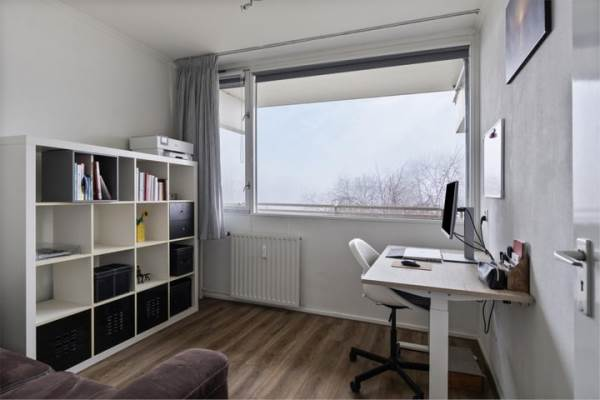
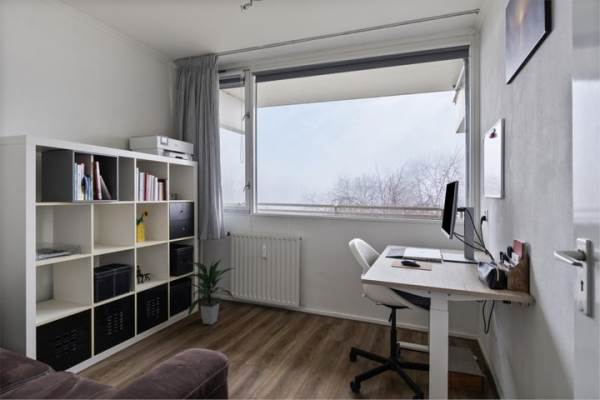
+ indoor plant (207, 289)
